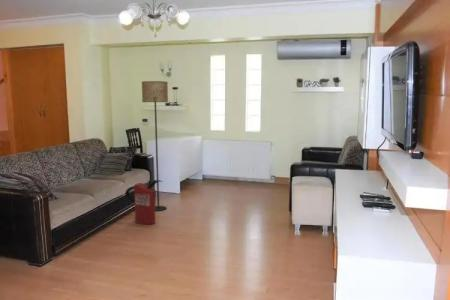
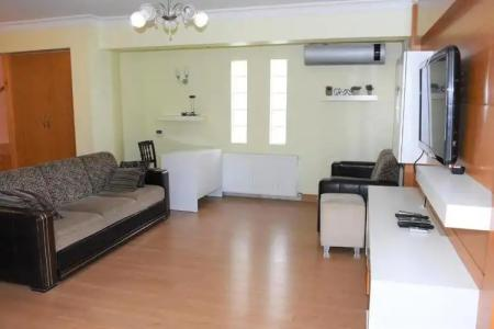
- floor lamp (156, 146)
- fire extinguisher (144, 201)
